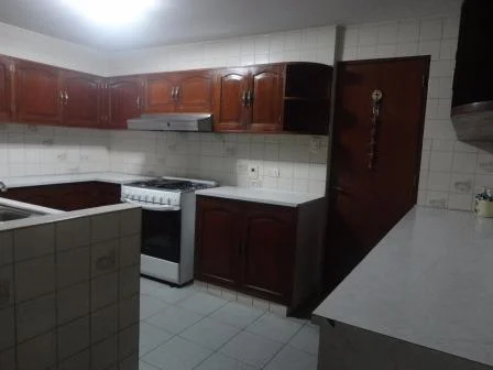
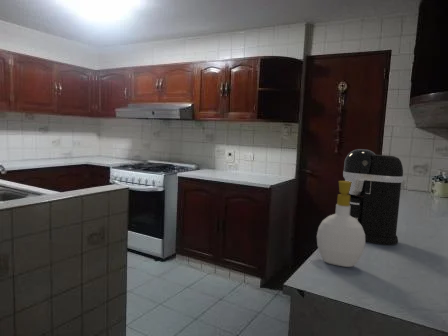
+ soap bottle (341, 222)
+ coffee maker (370, 194)
